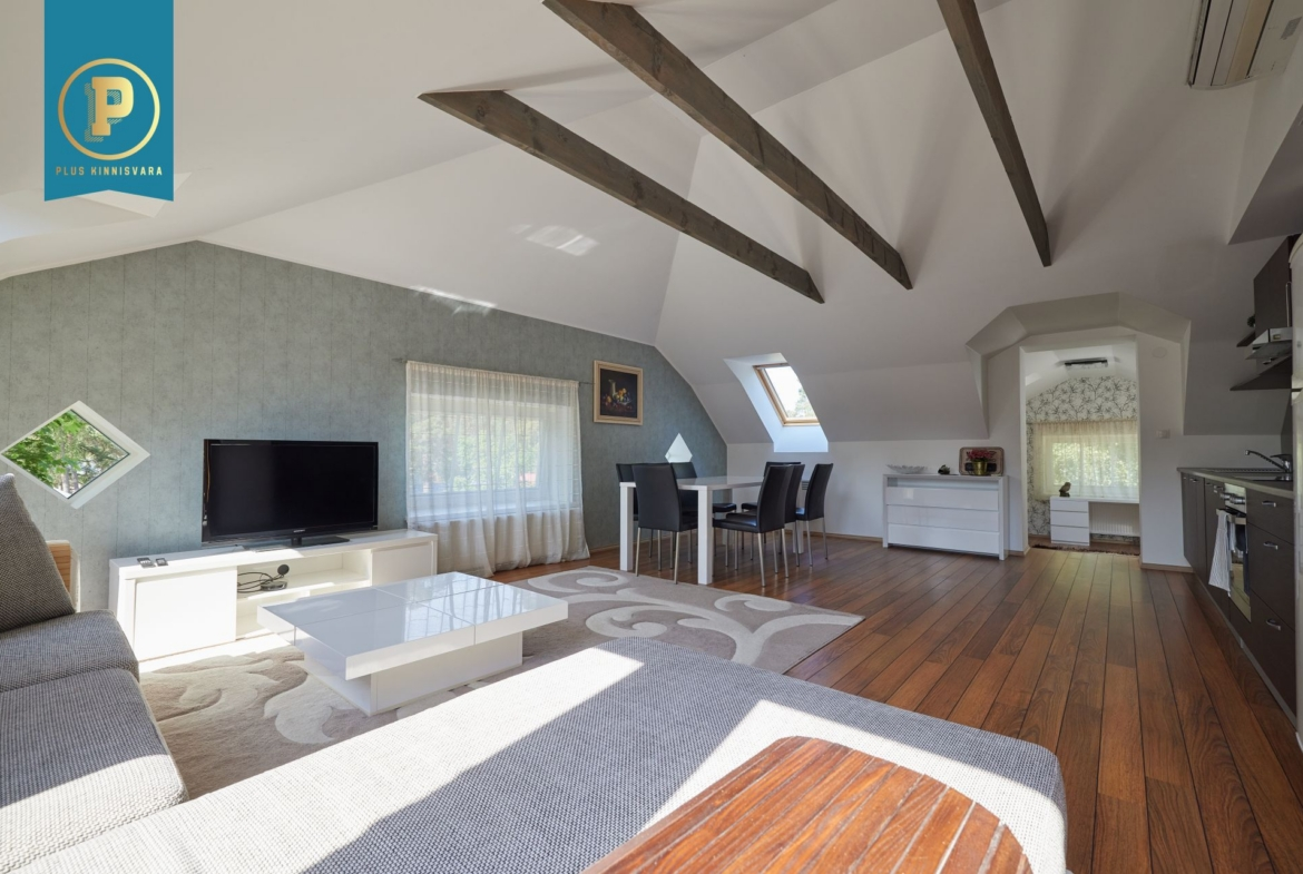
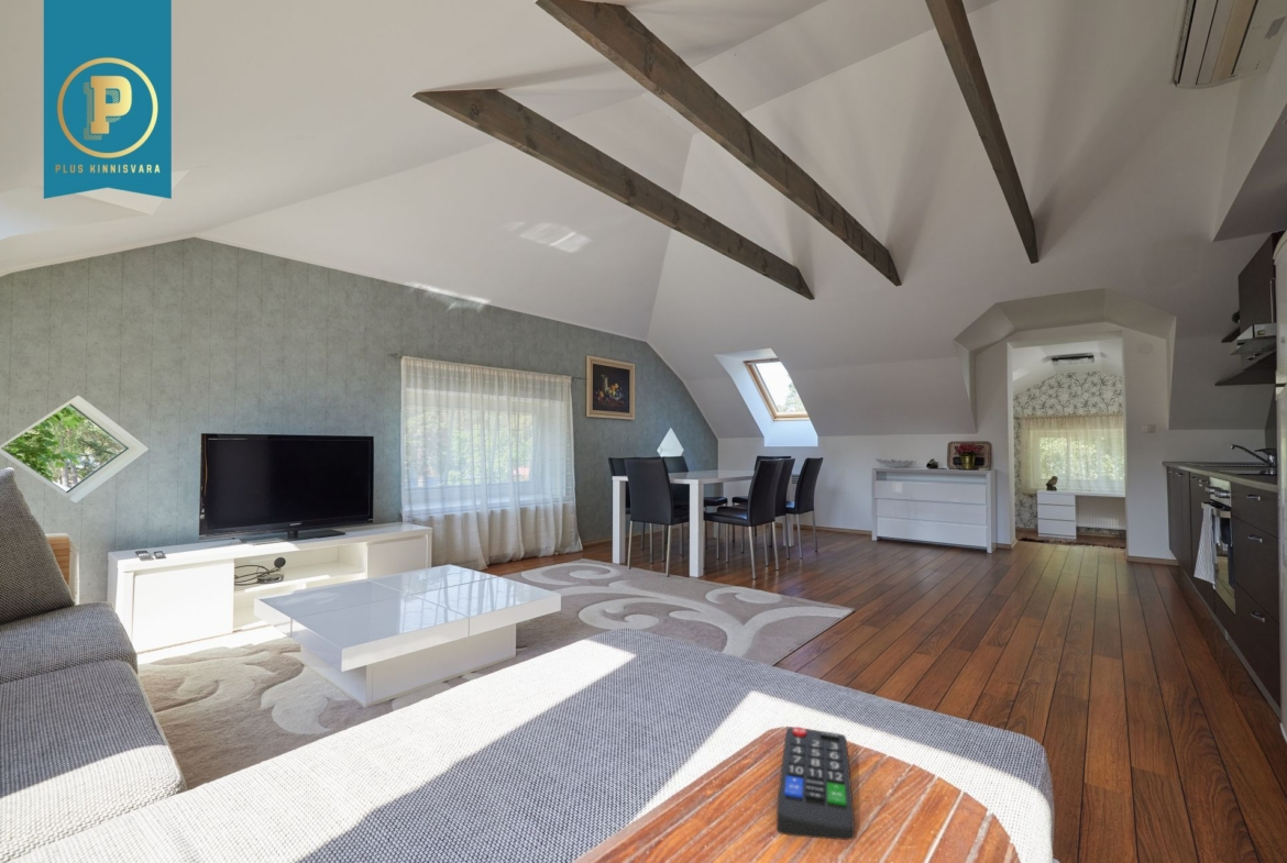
+ remote control (815, 777)
